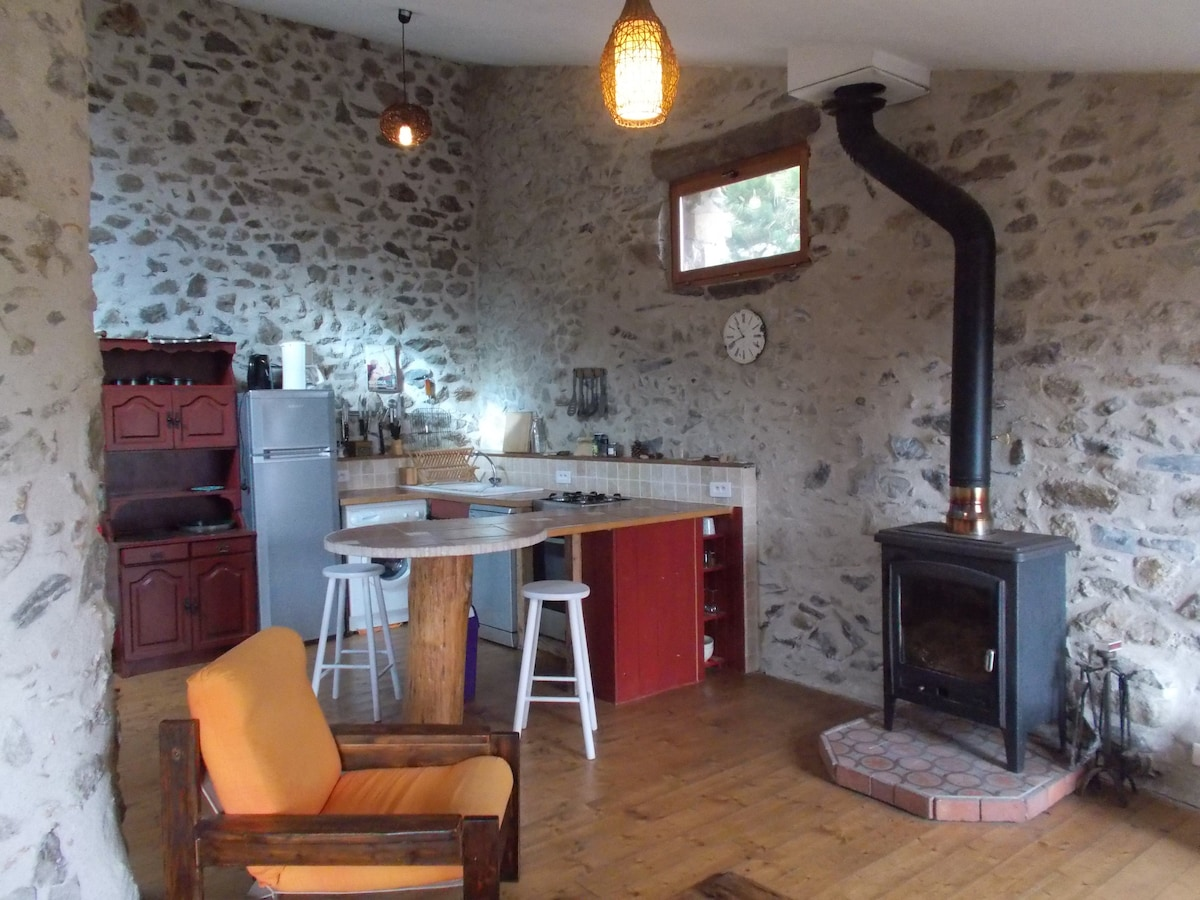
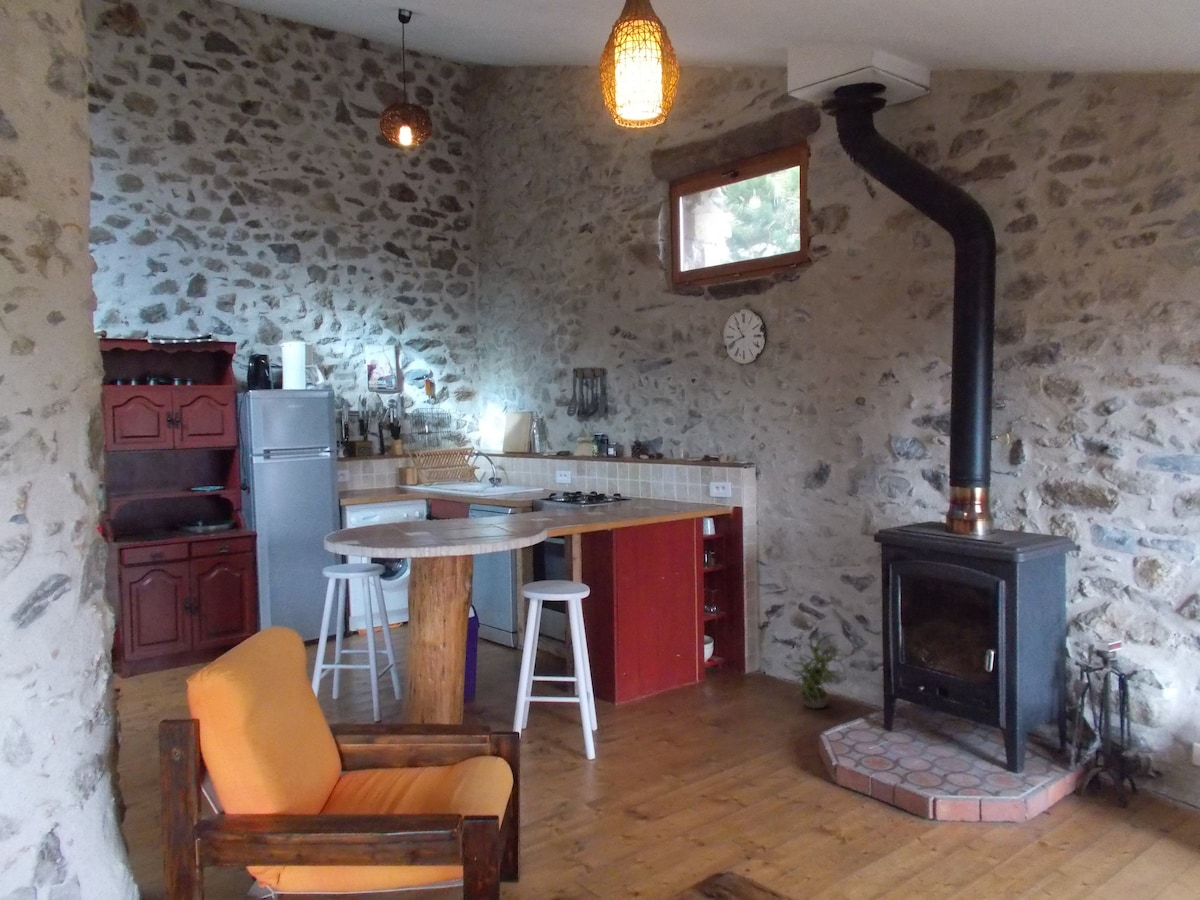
+ potted plant (820, 670)
